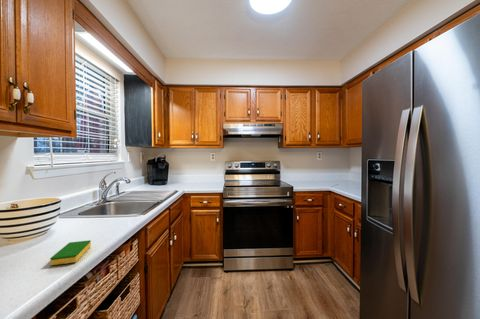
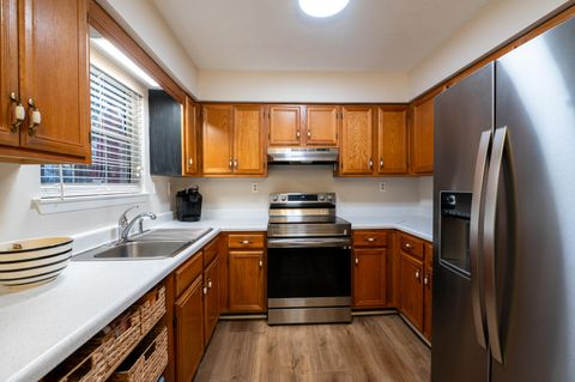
- dish sponge (72, 251)
